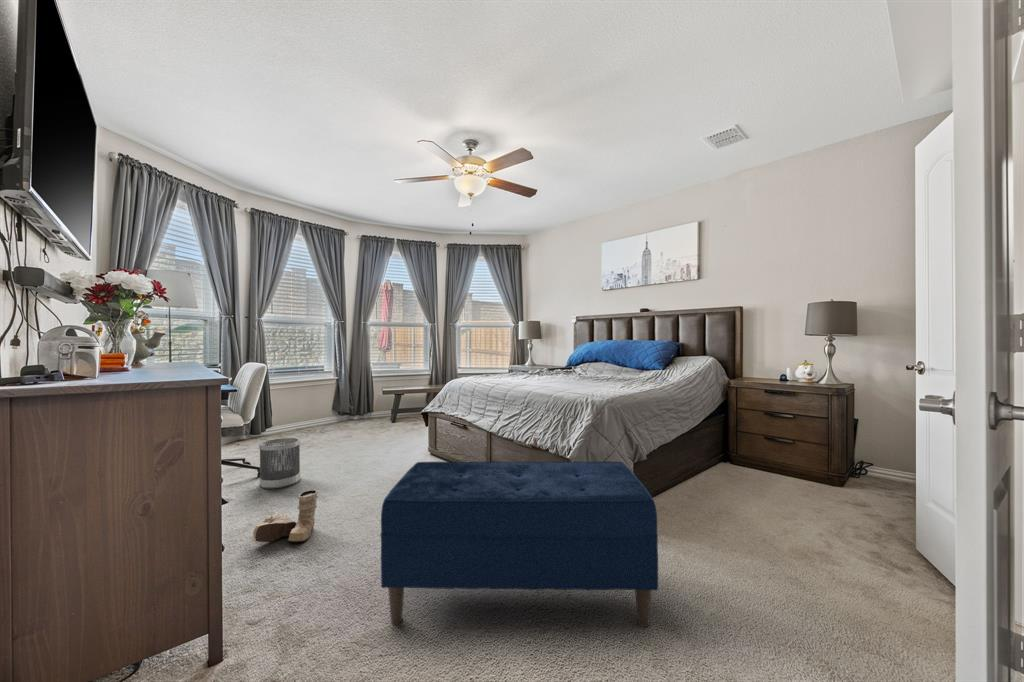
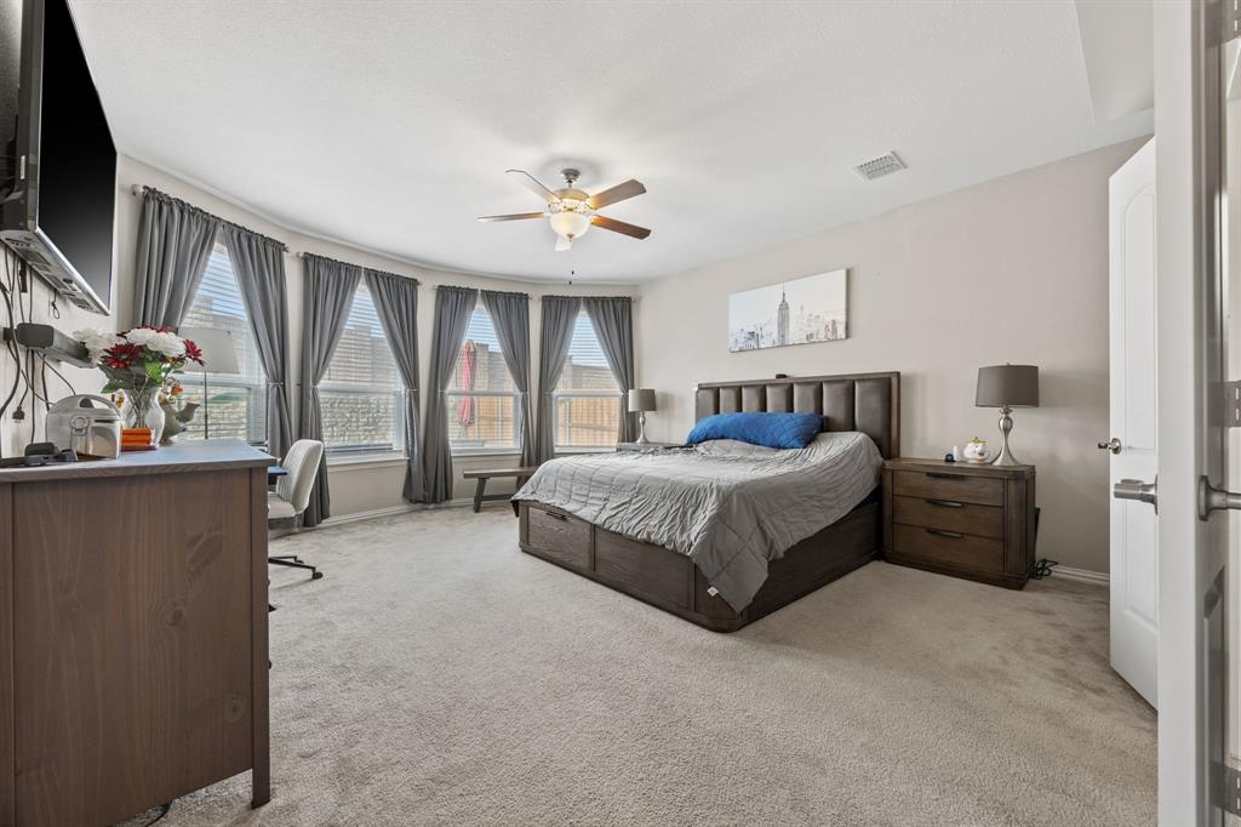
- wastebasket (280, 462)
- bench (518, 534)
- boots (286, 515)
